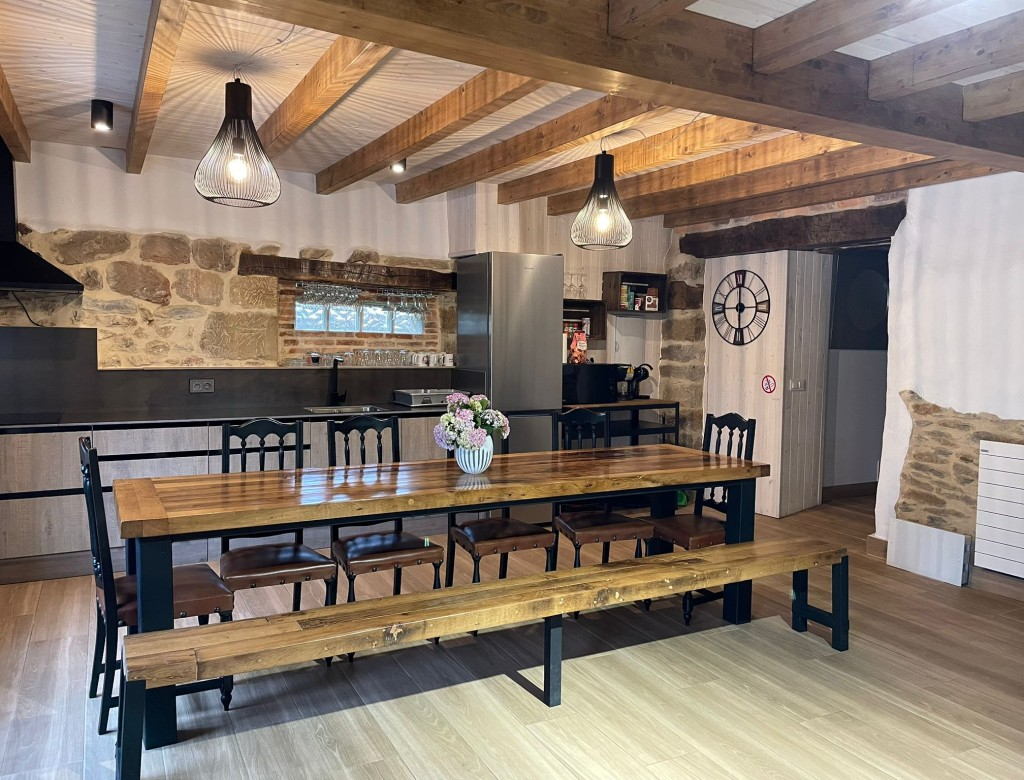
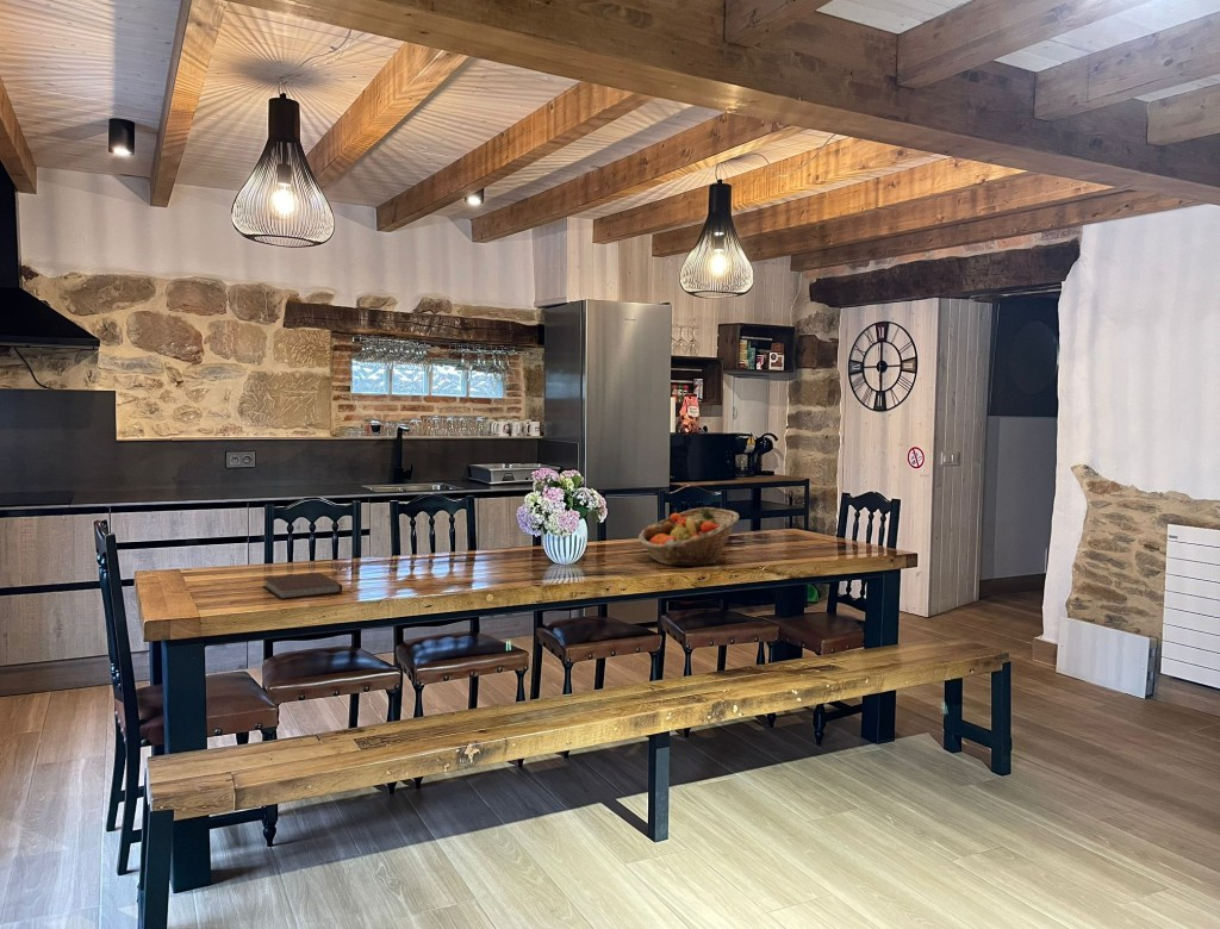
+ fruit basket (687, 535)
+ notebook (301, 585)
